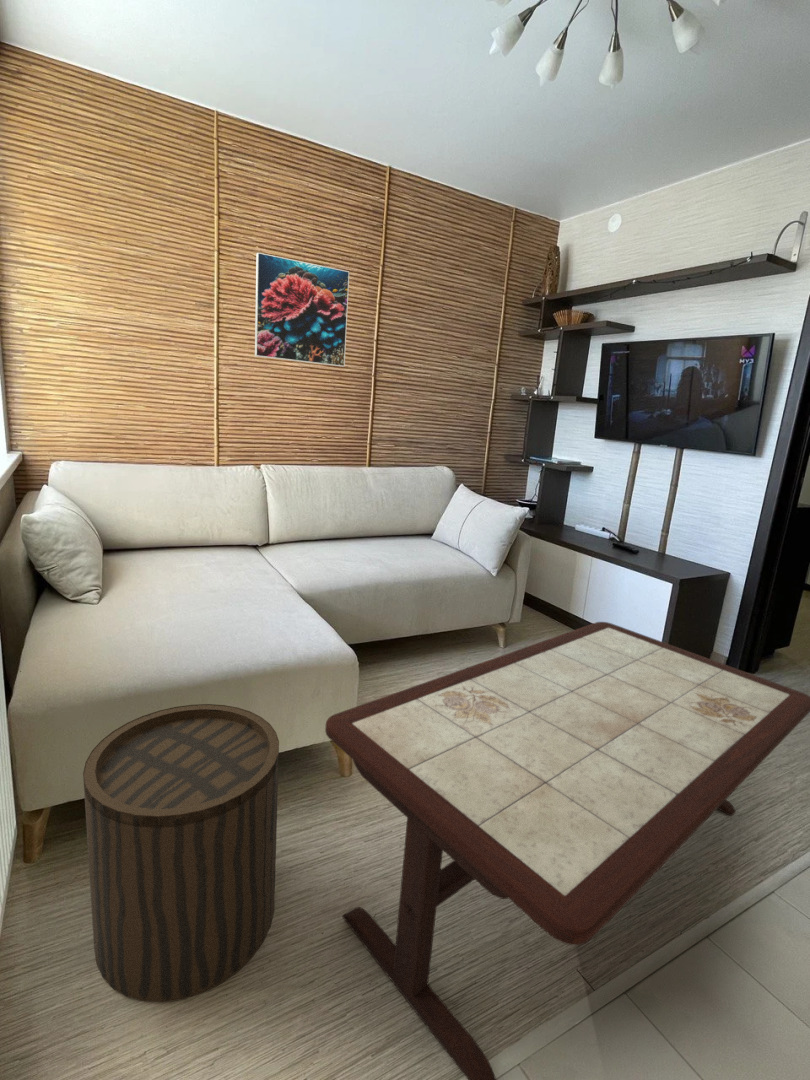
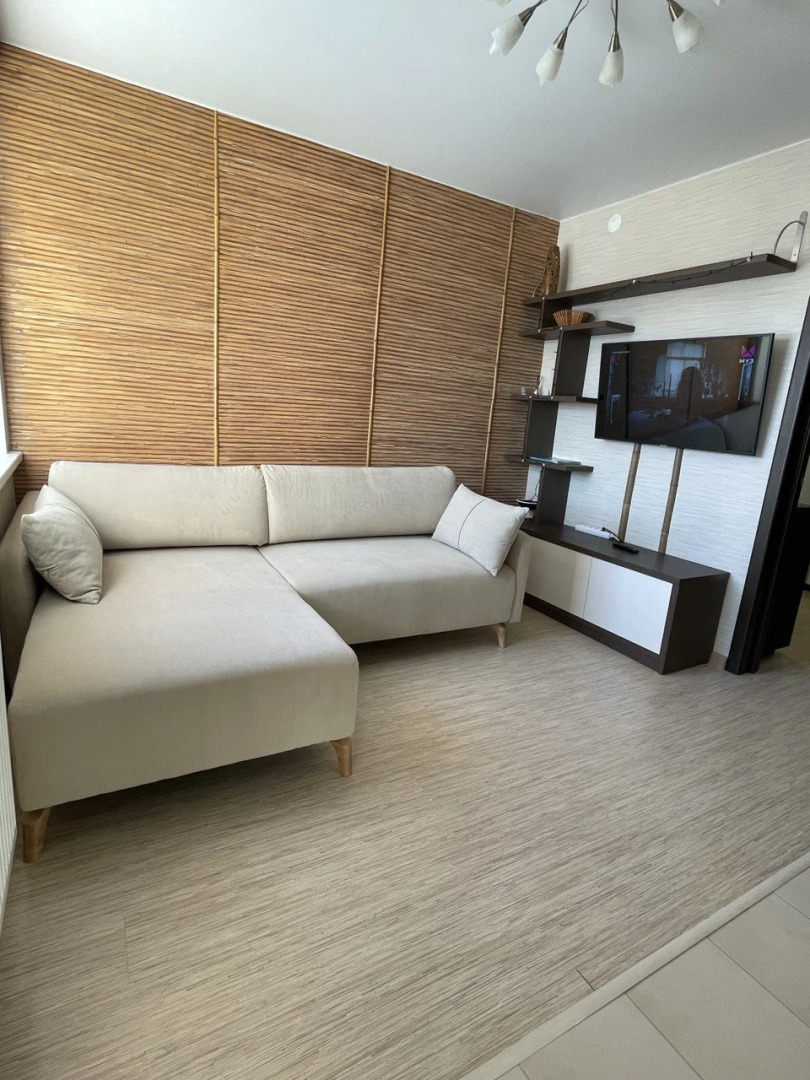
- stool (188, 836)
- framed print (302, 313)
- coffee table (582, 784)
